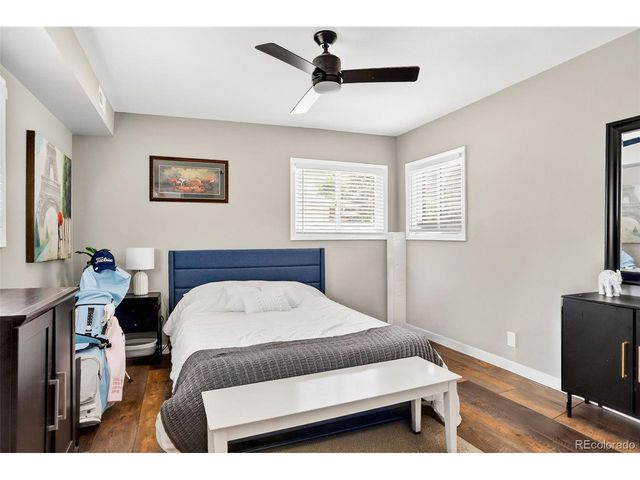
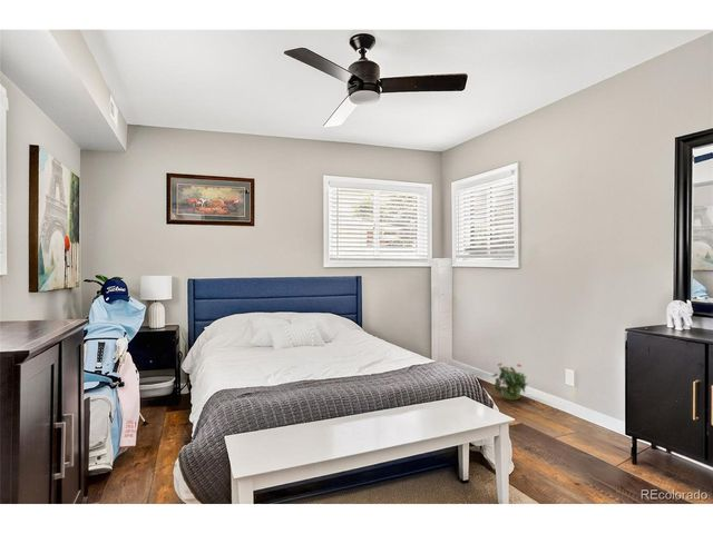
+ potted plant (511, 382)
